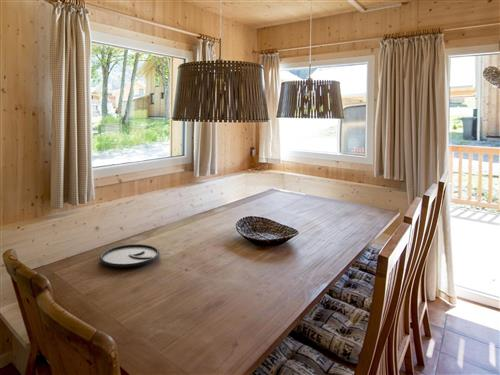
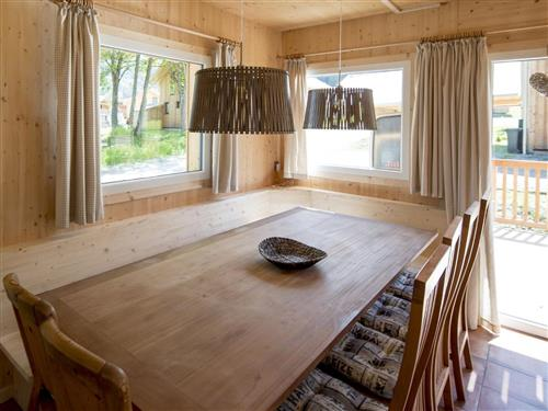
- plate (130, 254)
